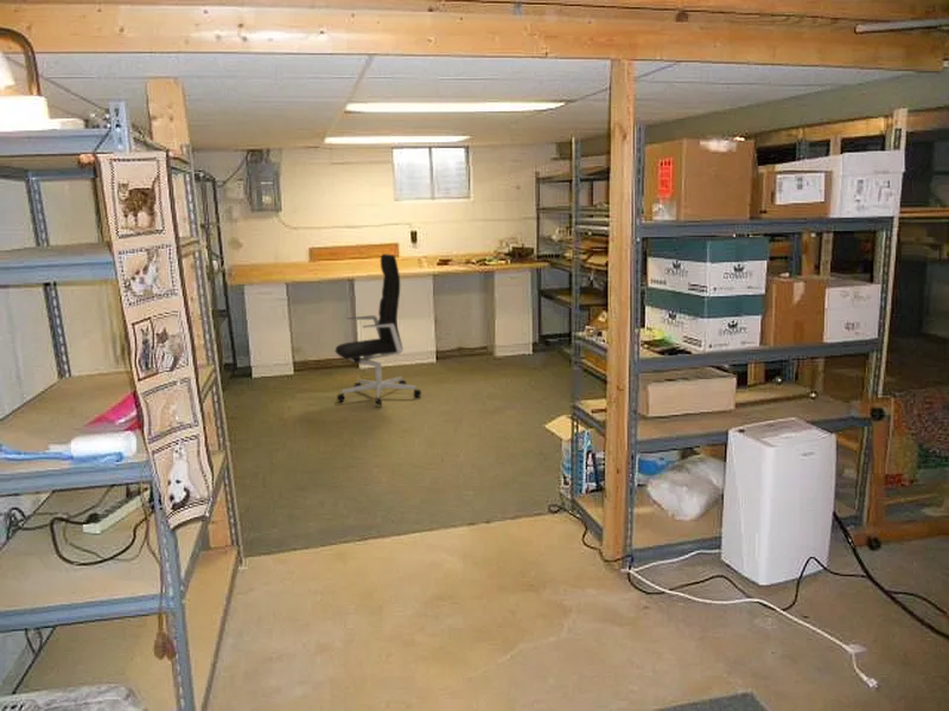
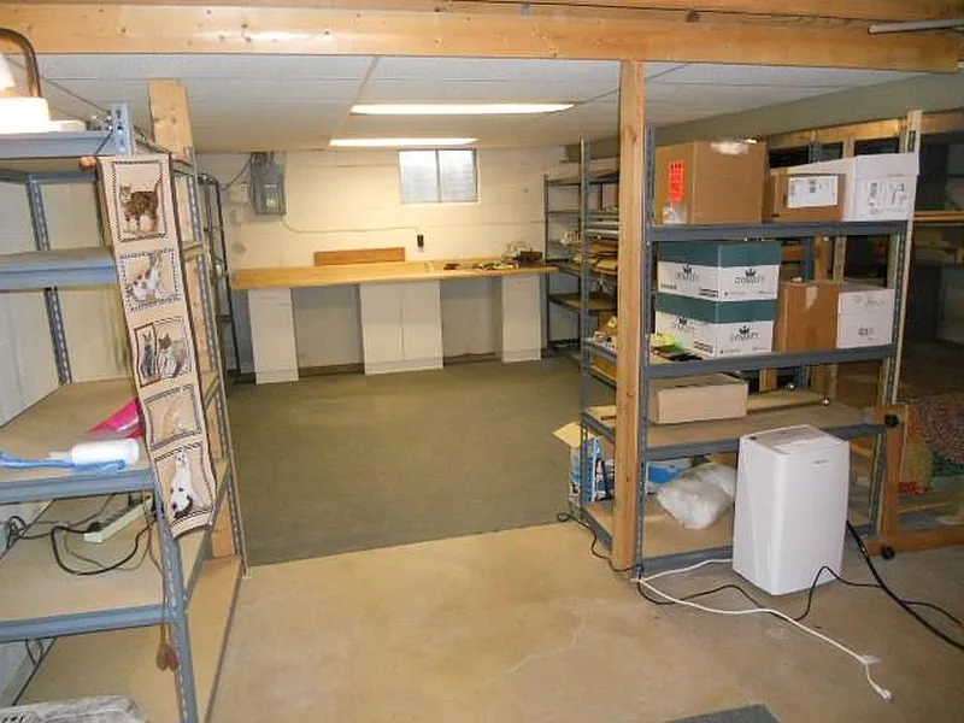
- office chair (371, 326)
